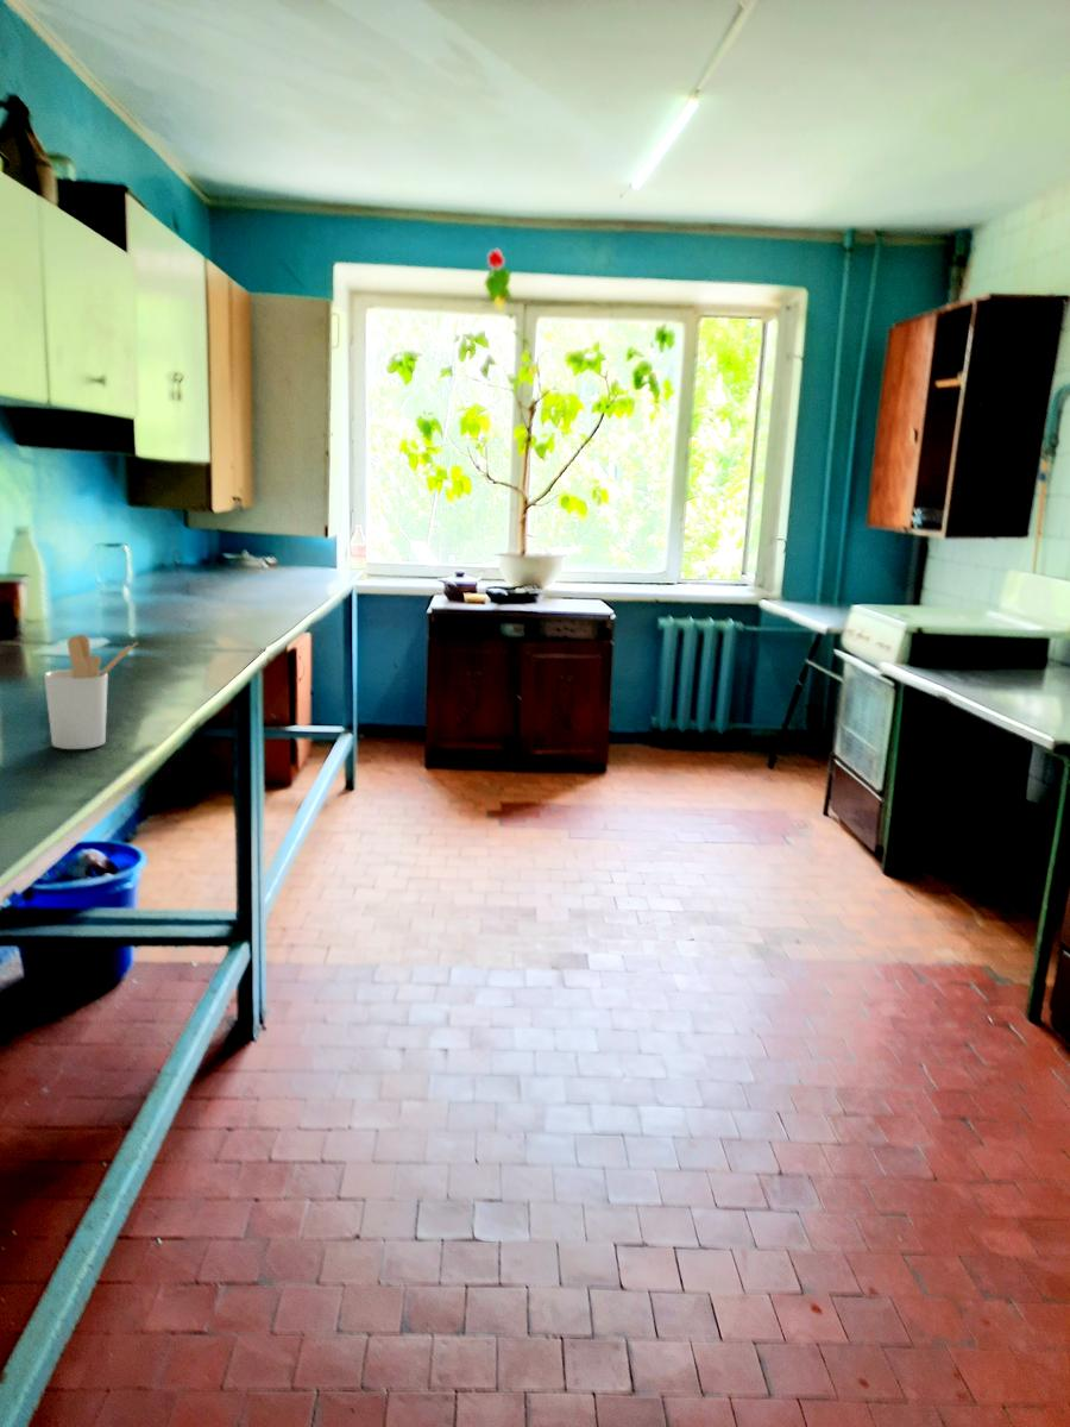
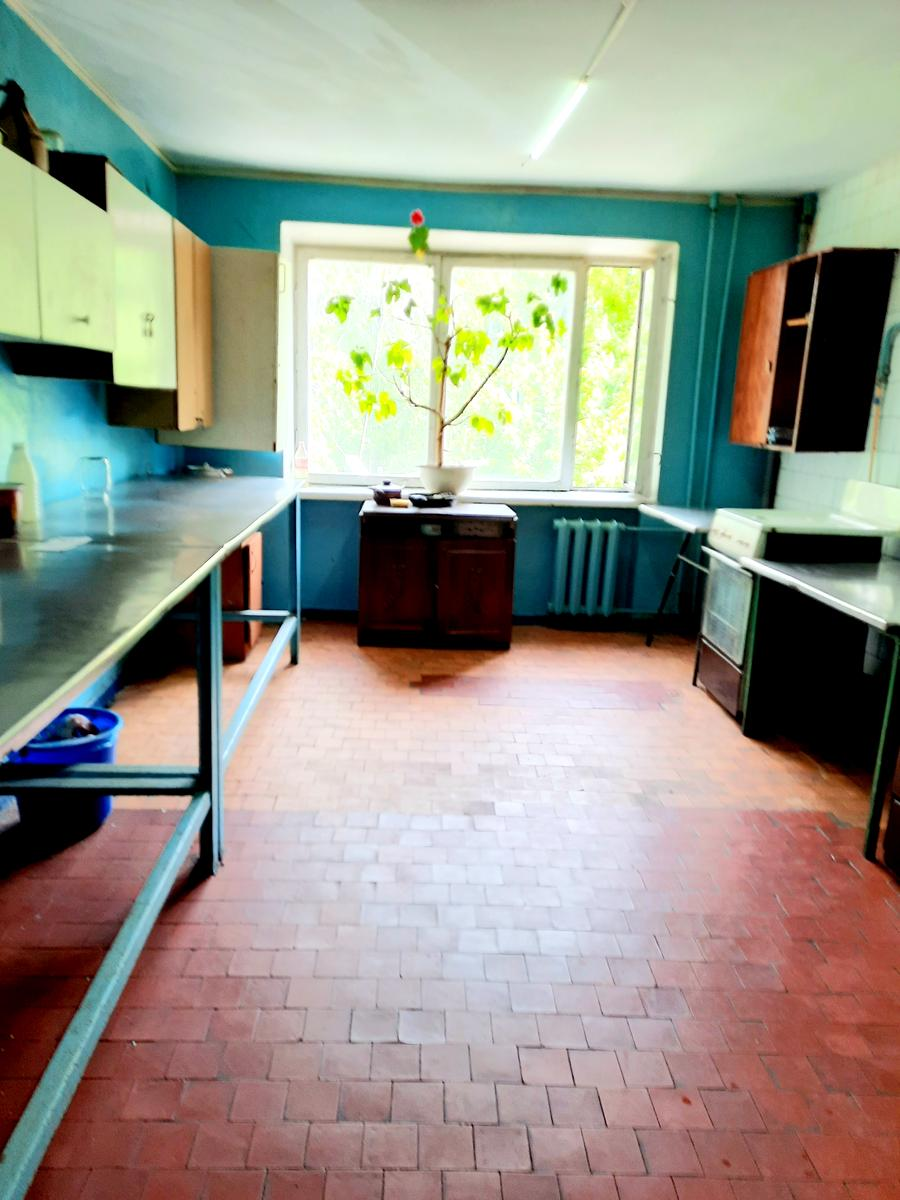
- utensil holder (93, 691)
